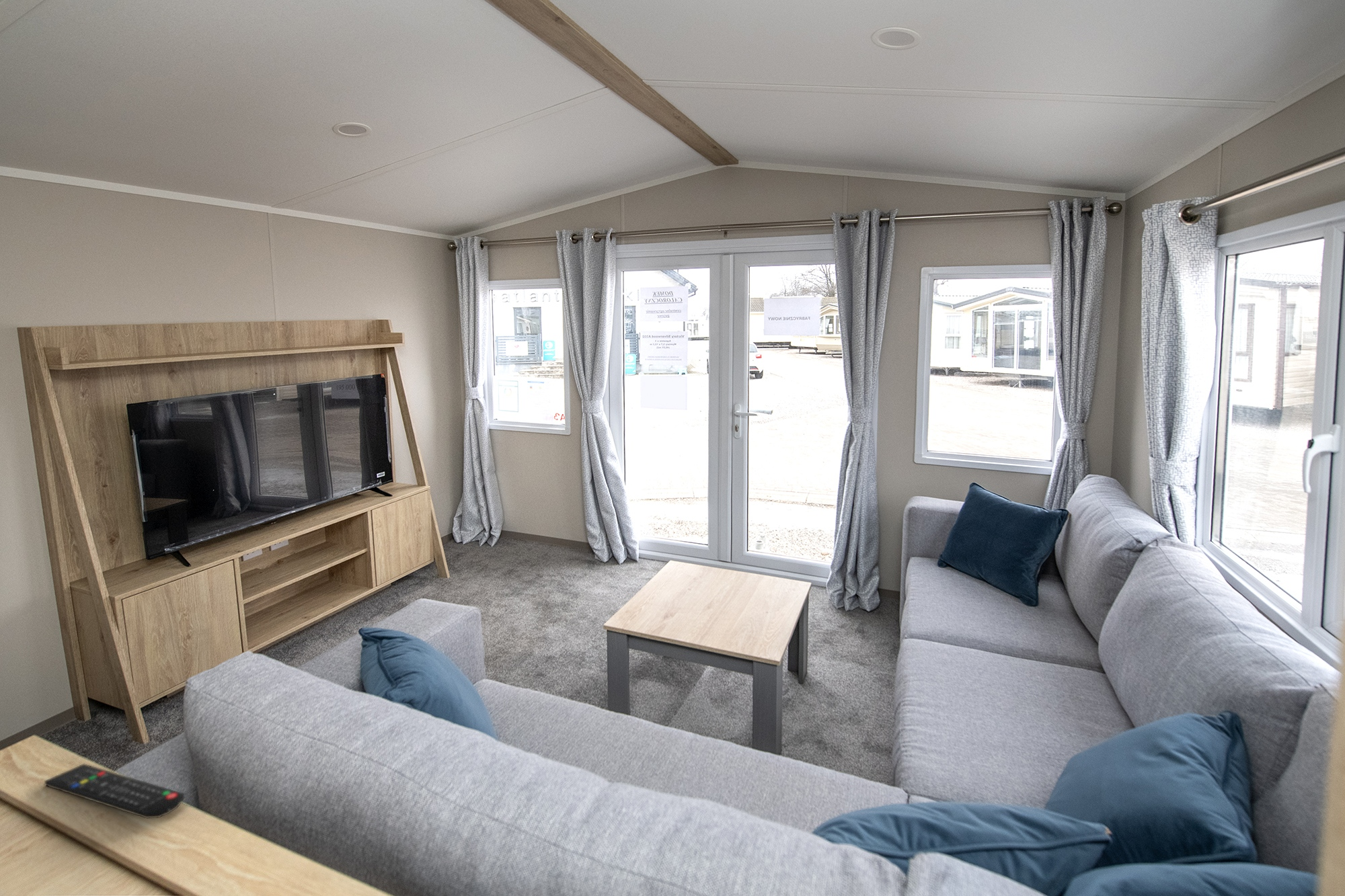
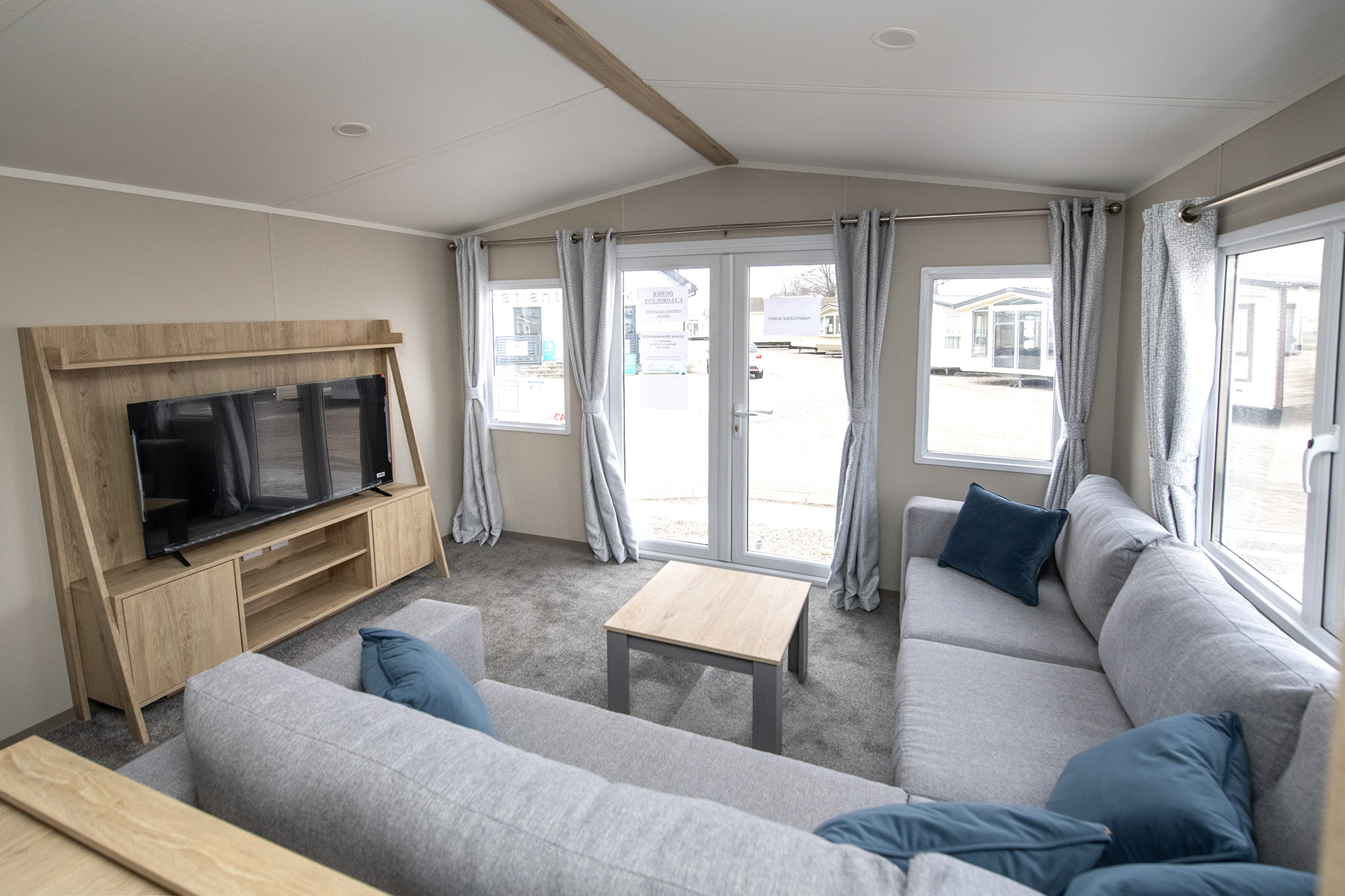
- remote control (114, 792)
